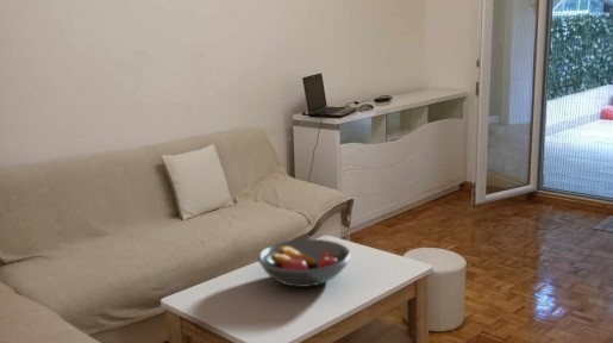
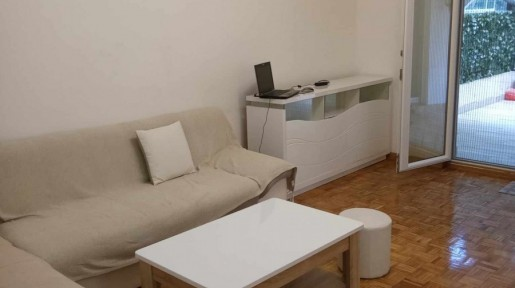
- fruit bowl (305, 262)
